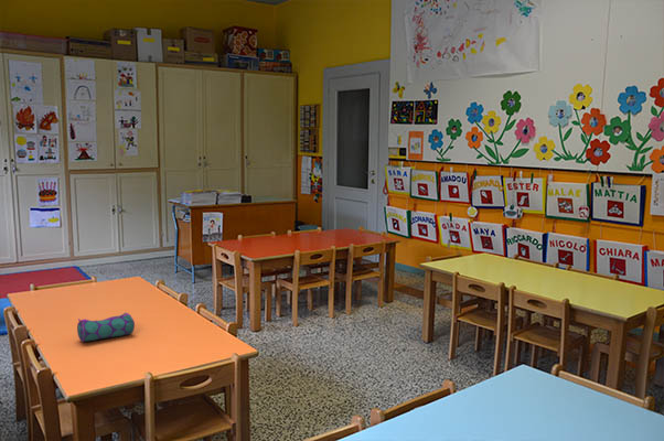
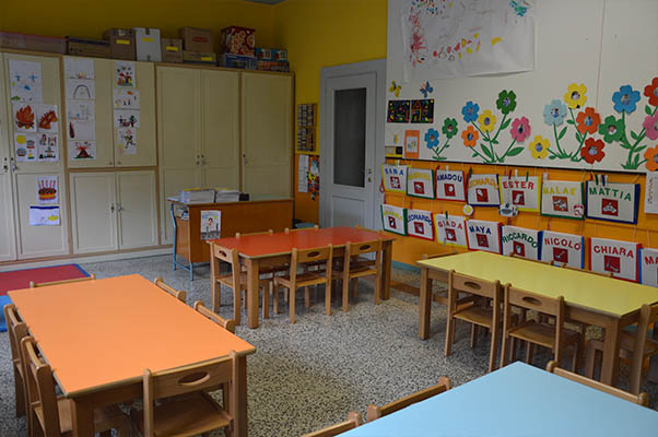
- pencil case (106, 326)
